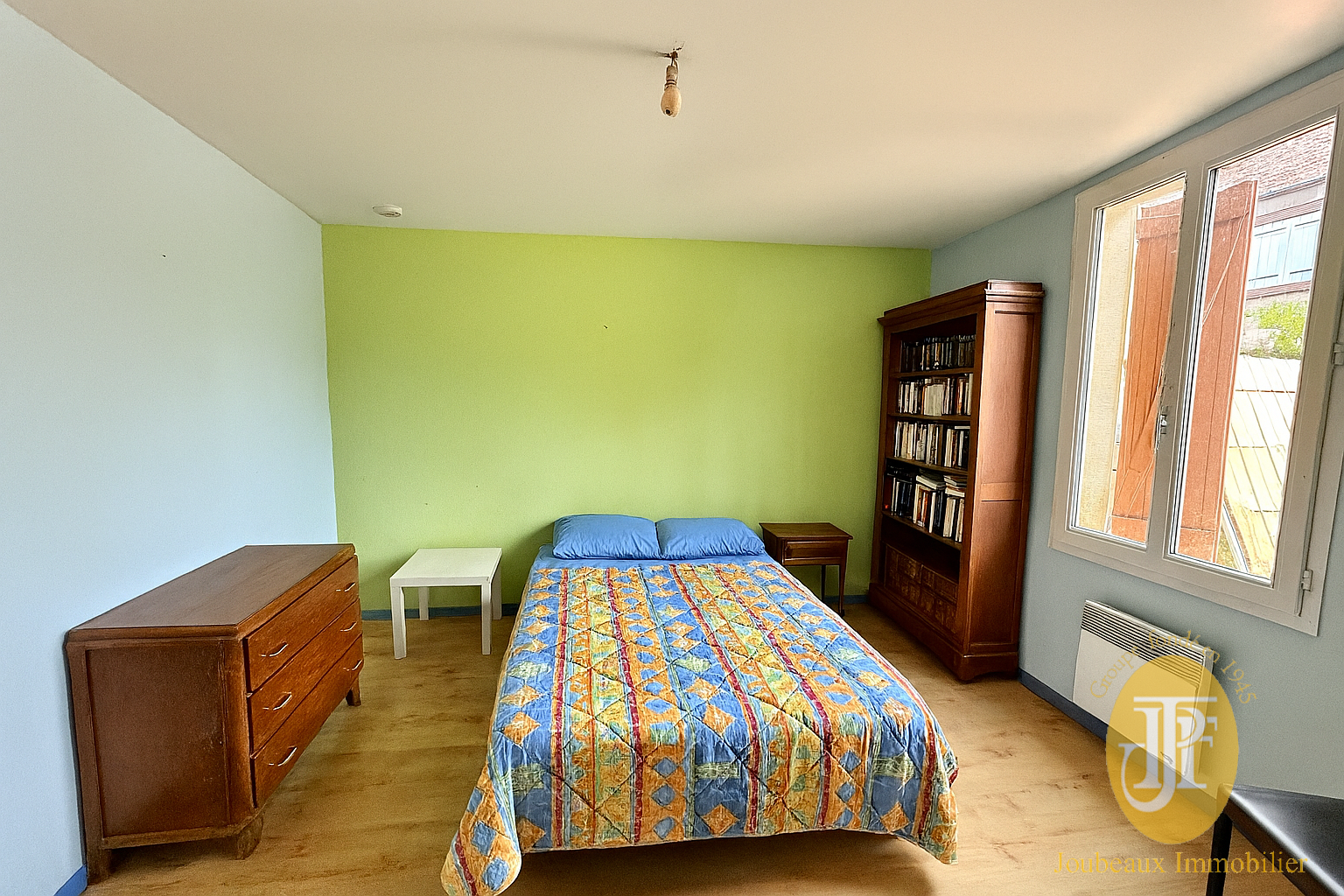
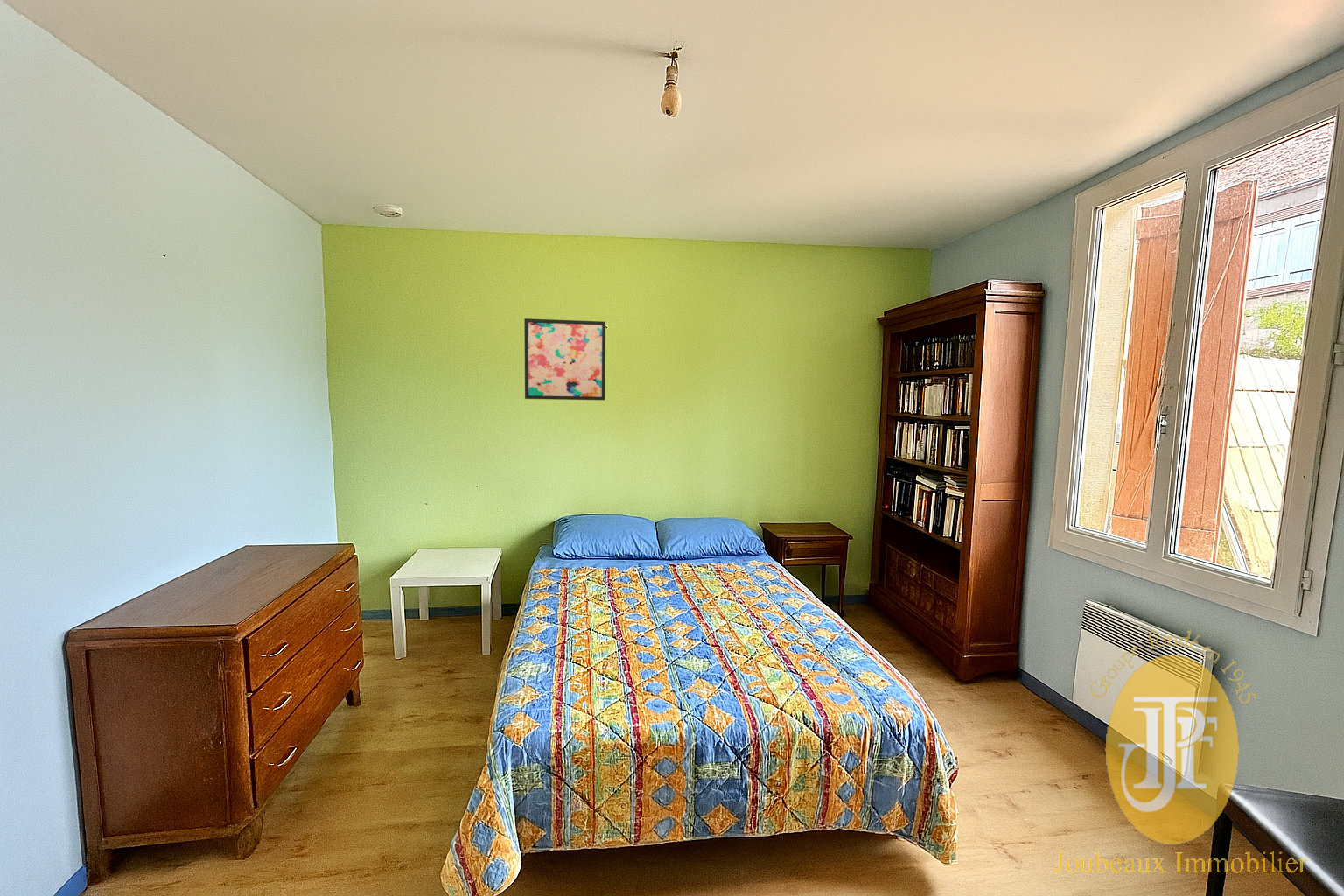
+ wall art (565, 360)
